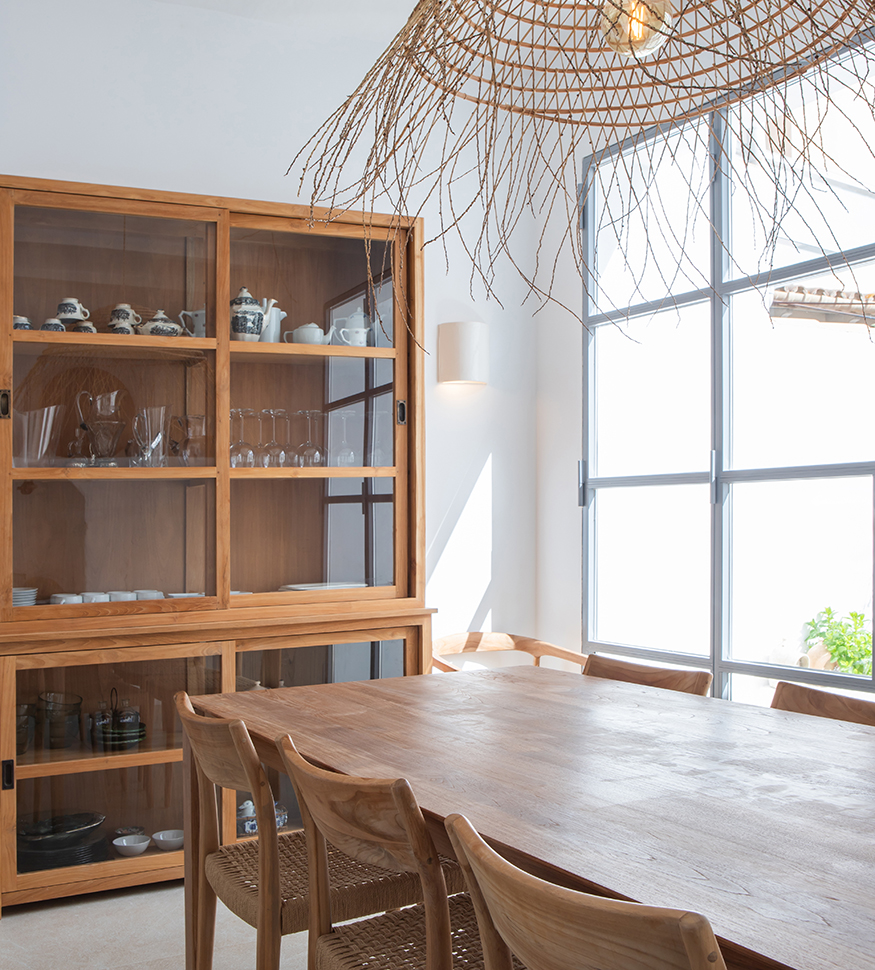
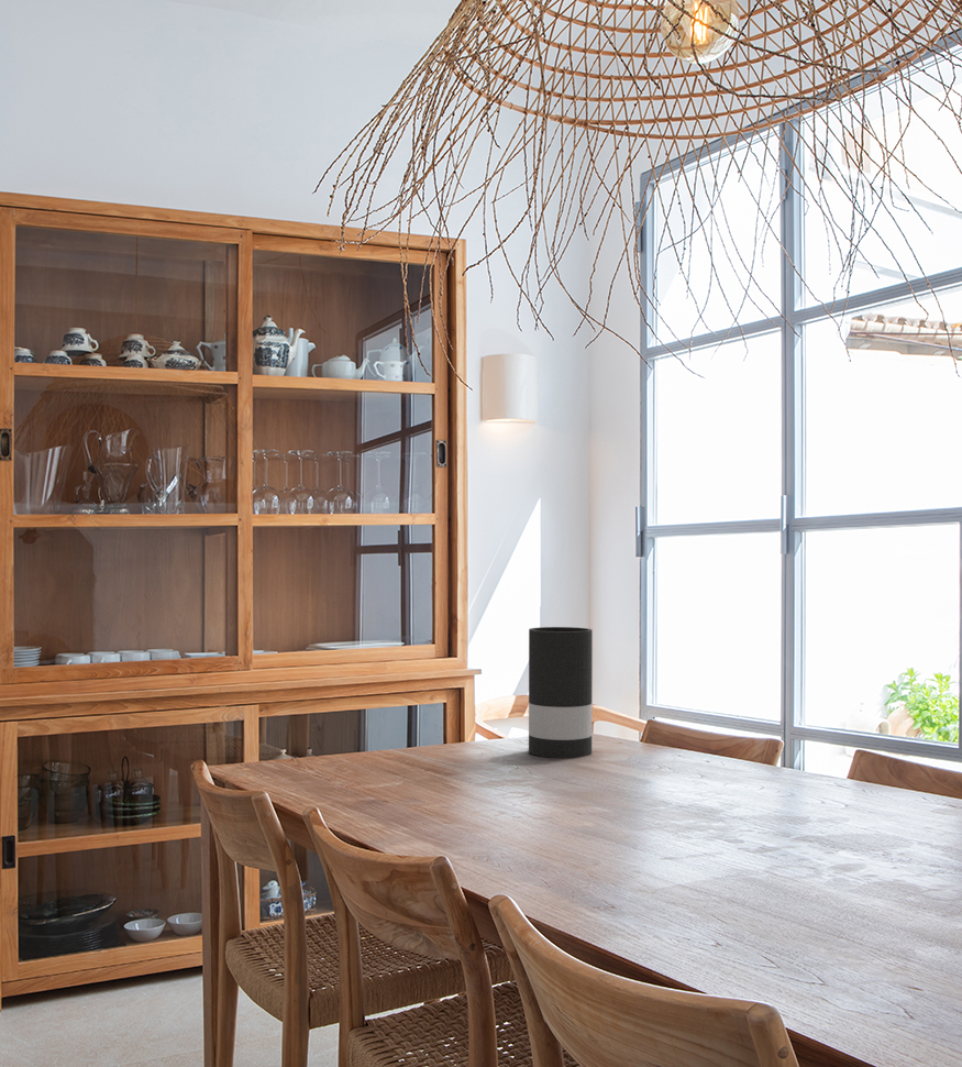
+ vase (560, 690)
